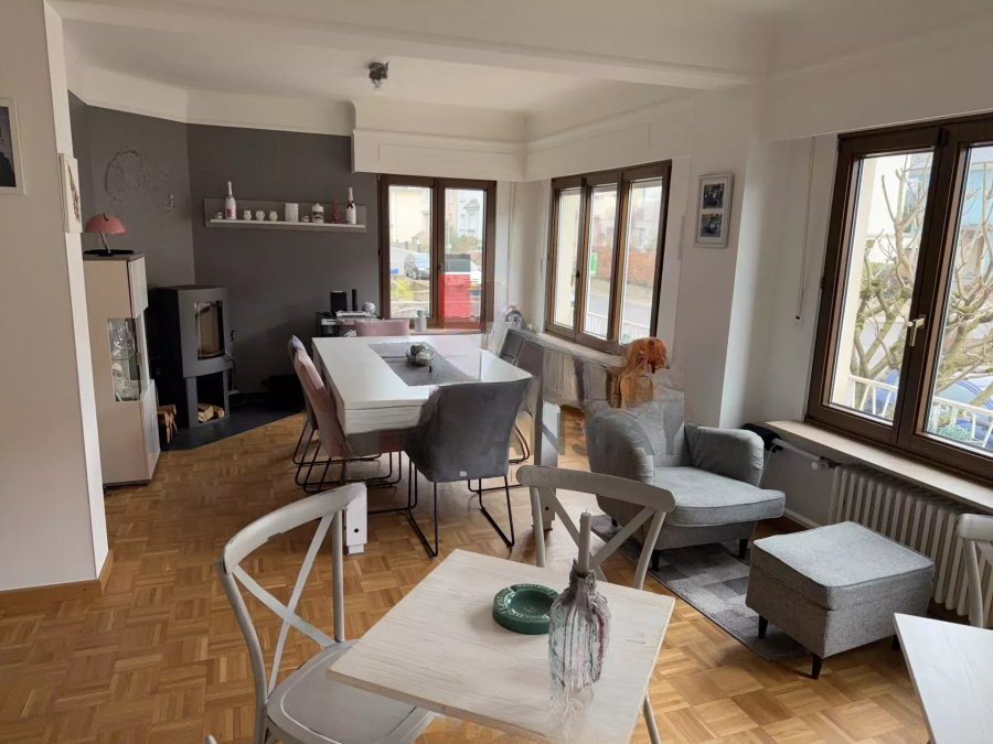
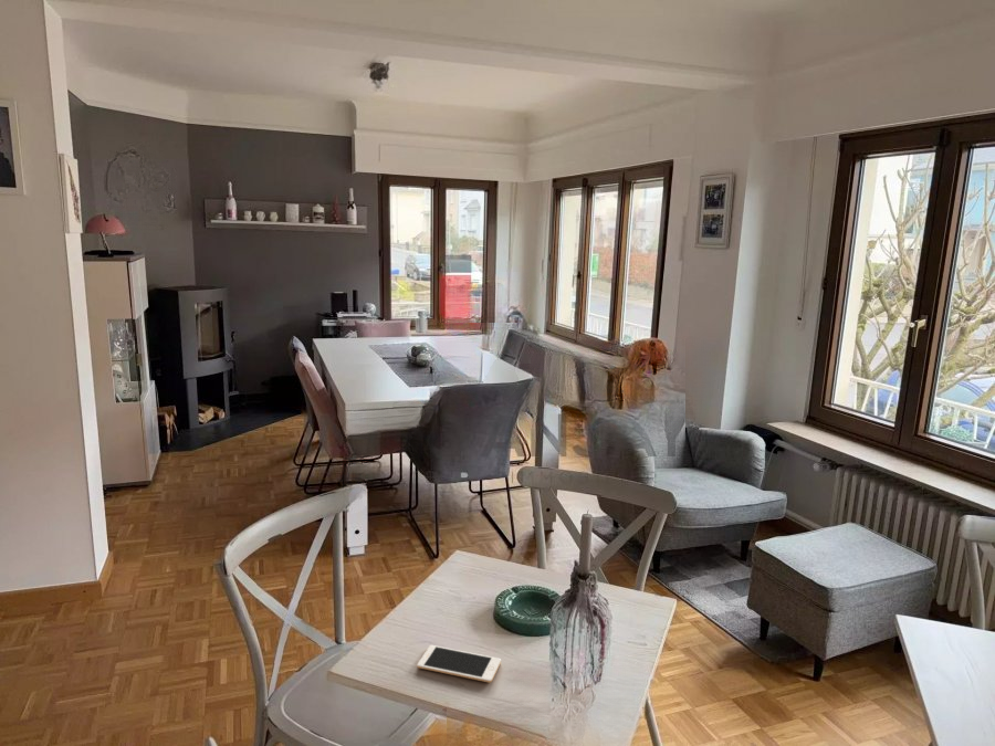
+ cell phone (459, 663)
